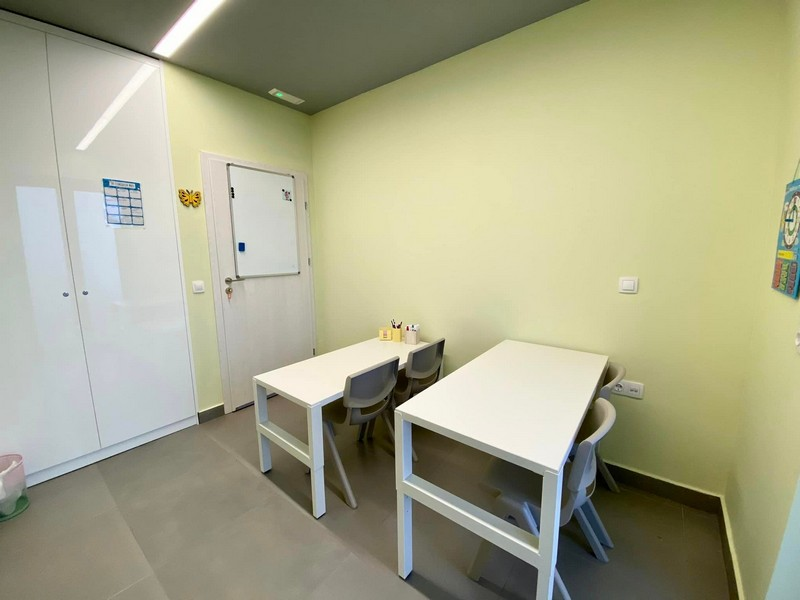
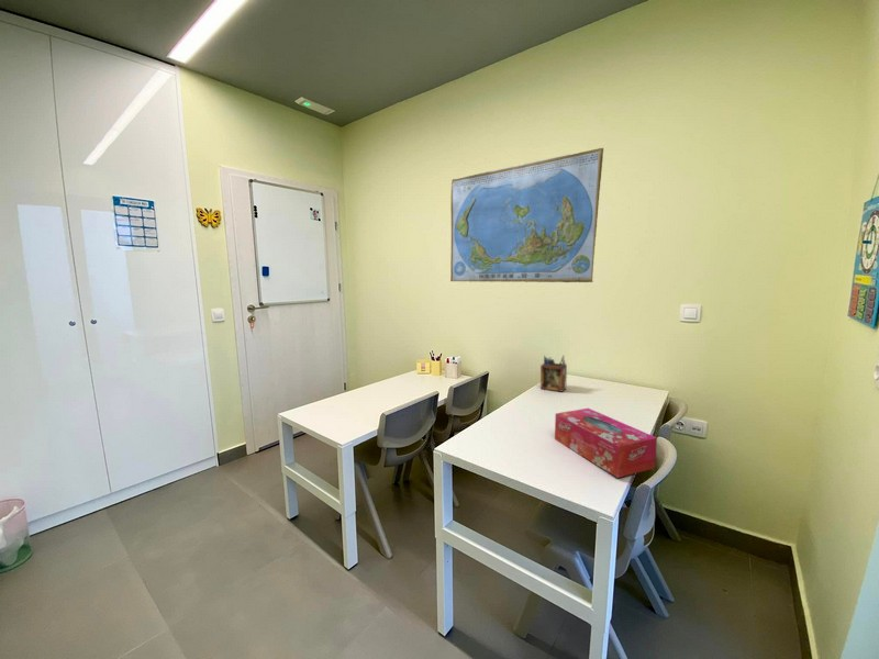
+ world map (514, 224)
+ desk organizer (553, 371)
+ tissue box (601, 438)
